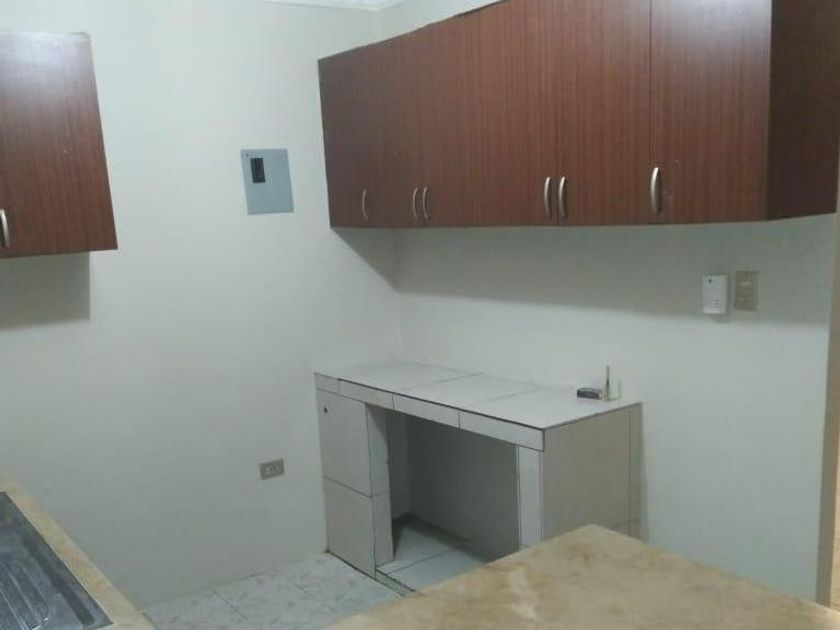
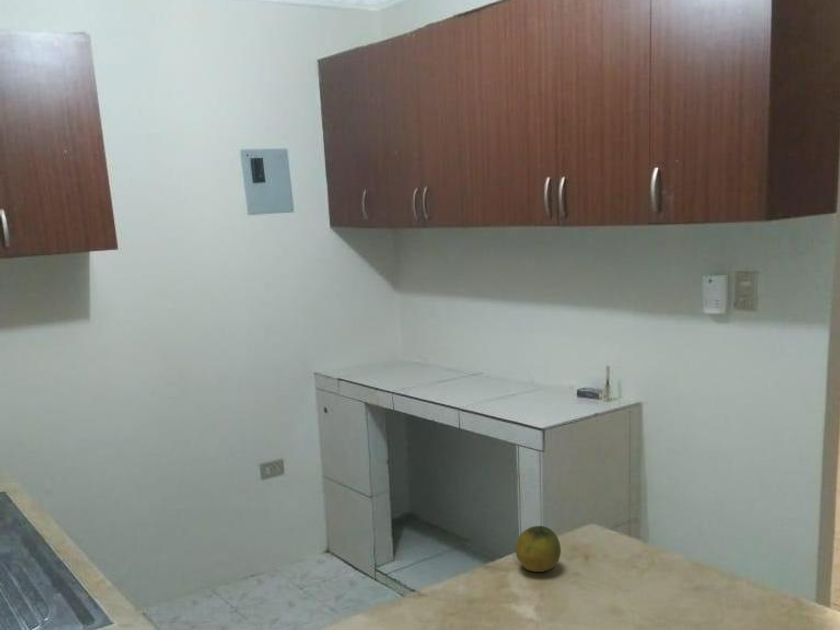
+ fruit (537, 548)
